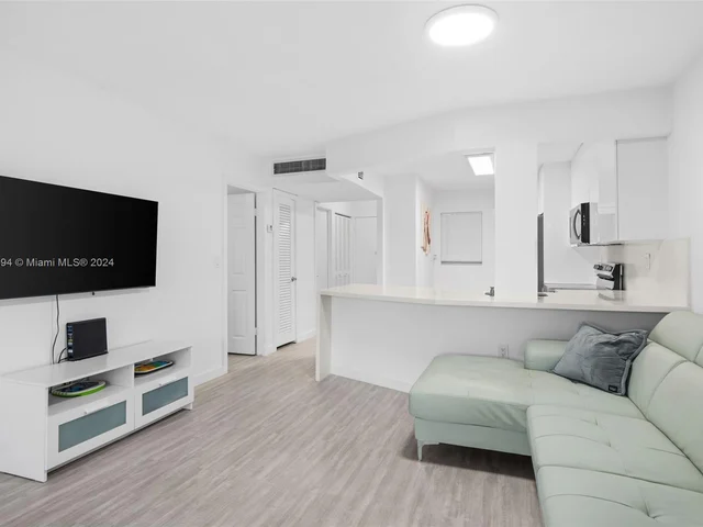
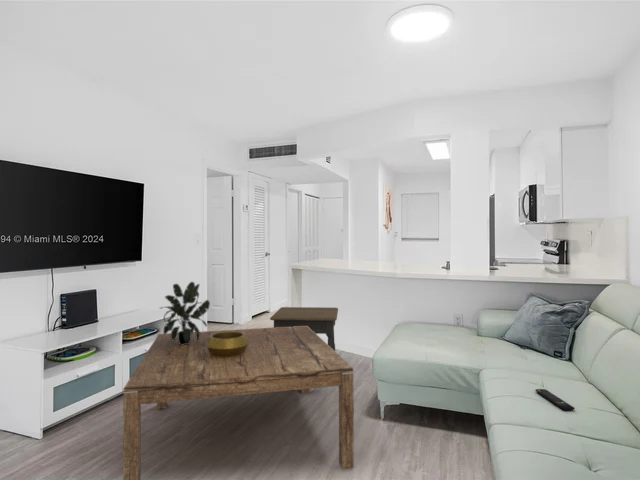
+ coffee table (240, 390)
+ side table (312, 330)
+ potted plant (180, 312)
+ decorative bowl (227, 343)
+ remote control (553, 399)
